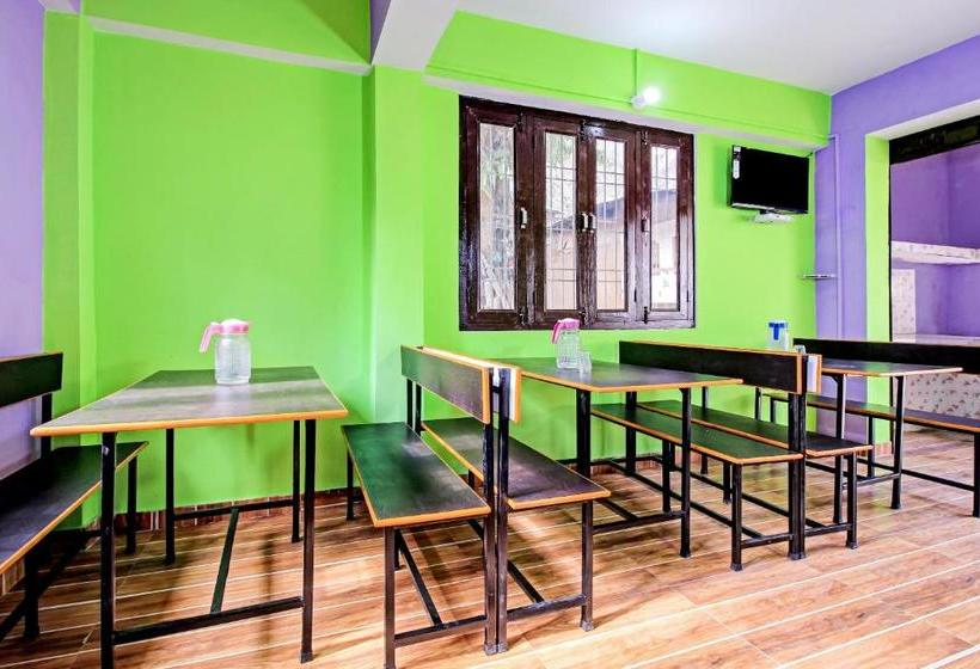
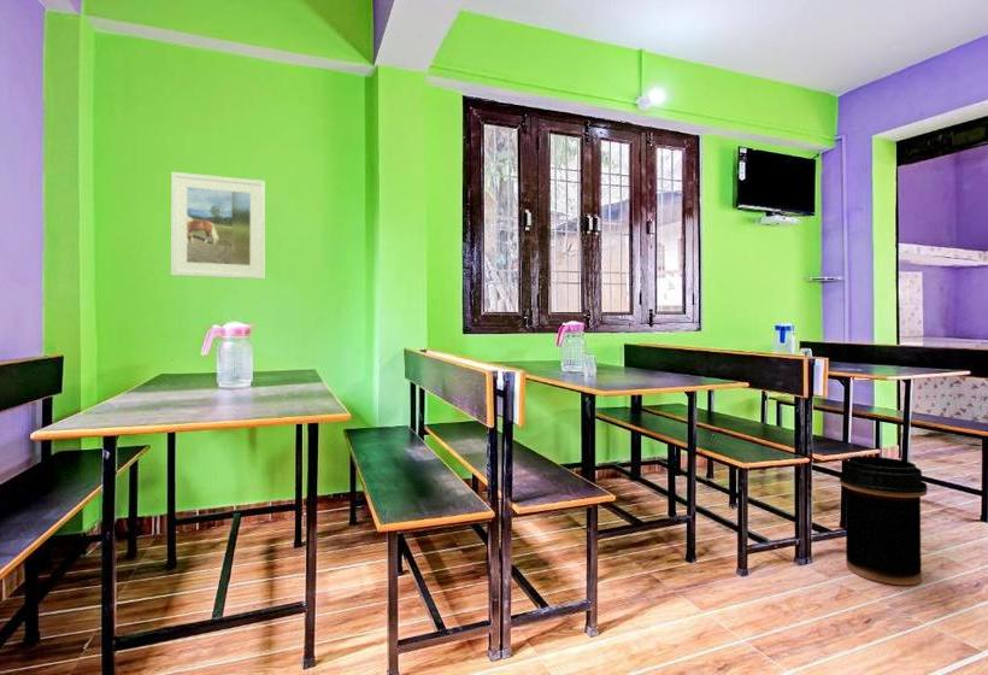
+ trash can (882, 516)
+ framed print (219, 227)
